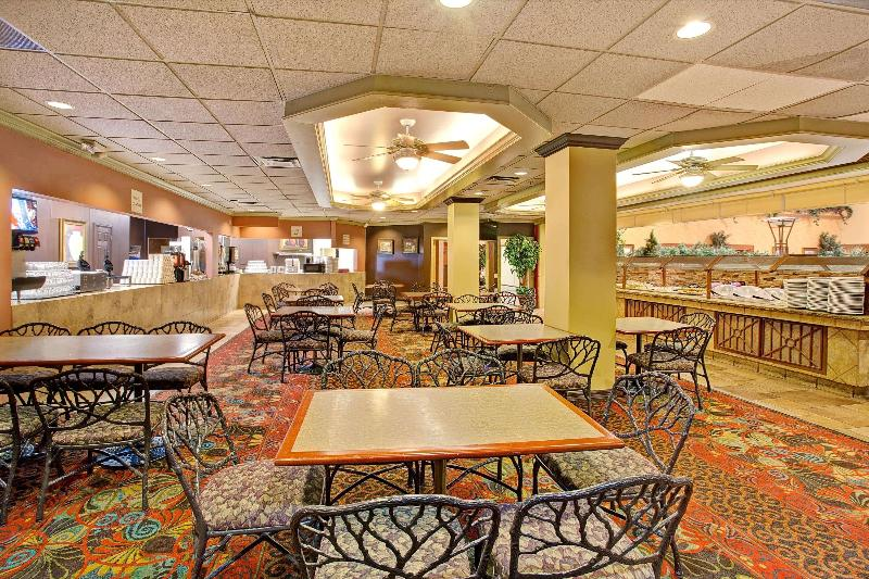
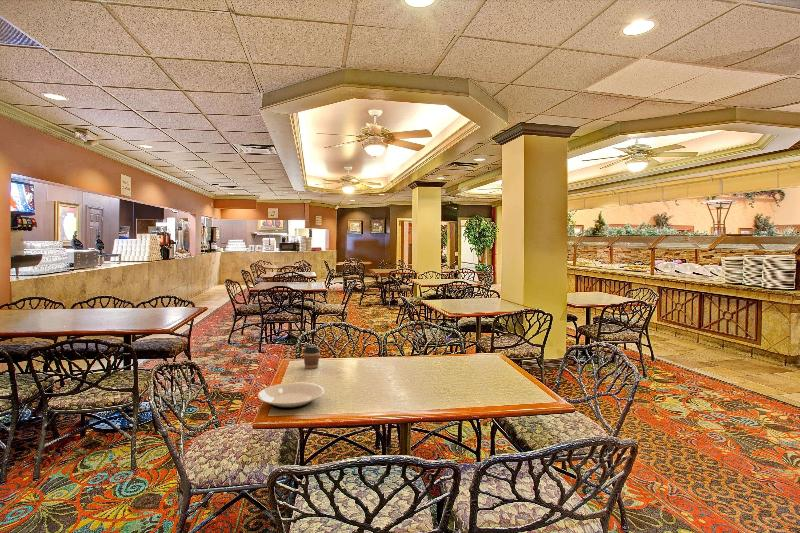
+ coffee cup (311, 355)
+ plate (291, 397)
